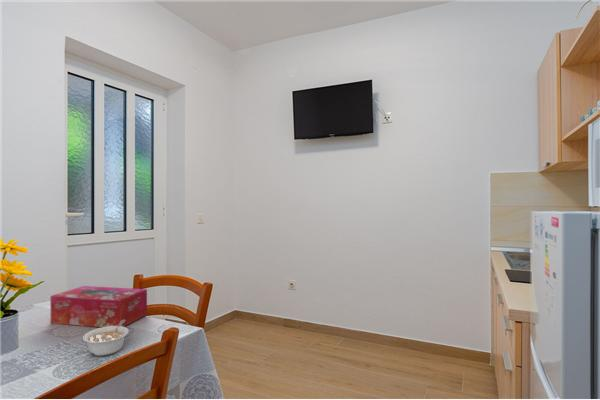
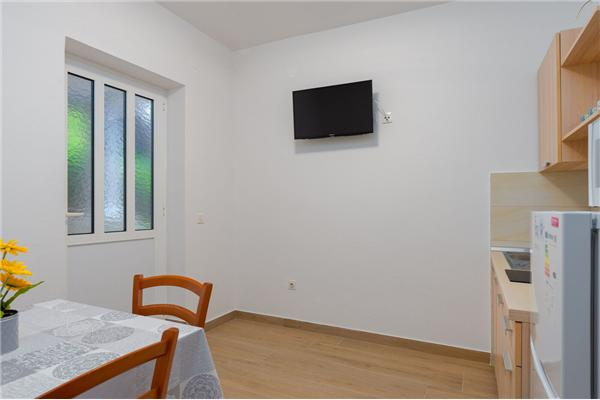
- legume (106, 339)
- tissue box (100, 305)
